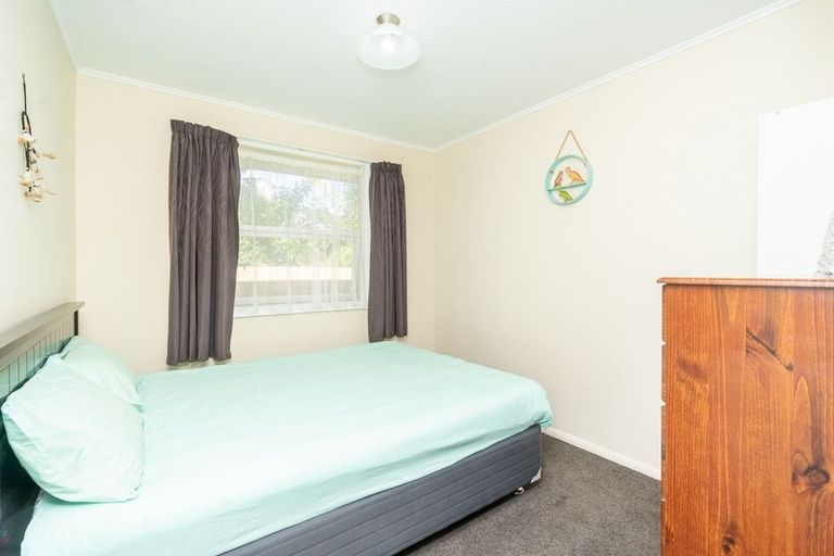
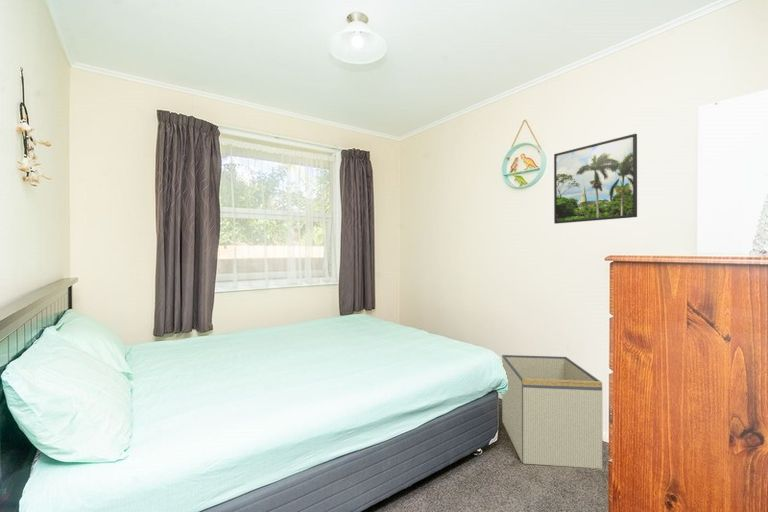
+ storage bin (546, 404)
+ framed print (591, 182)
